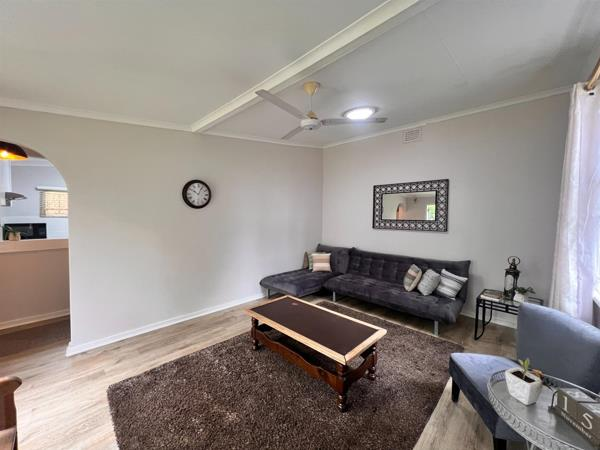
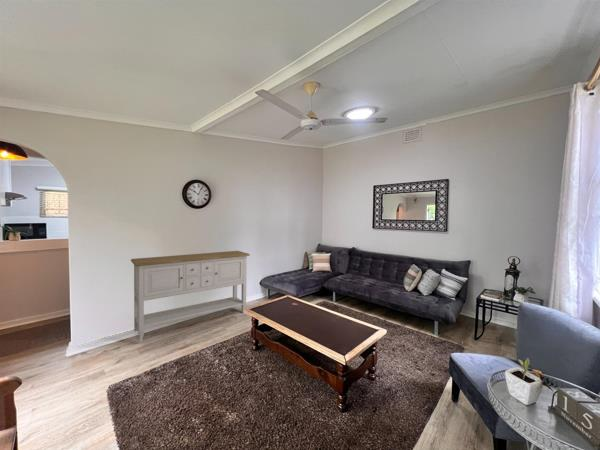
+ sideboard (195, 289)
